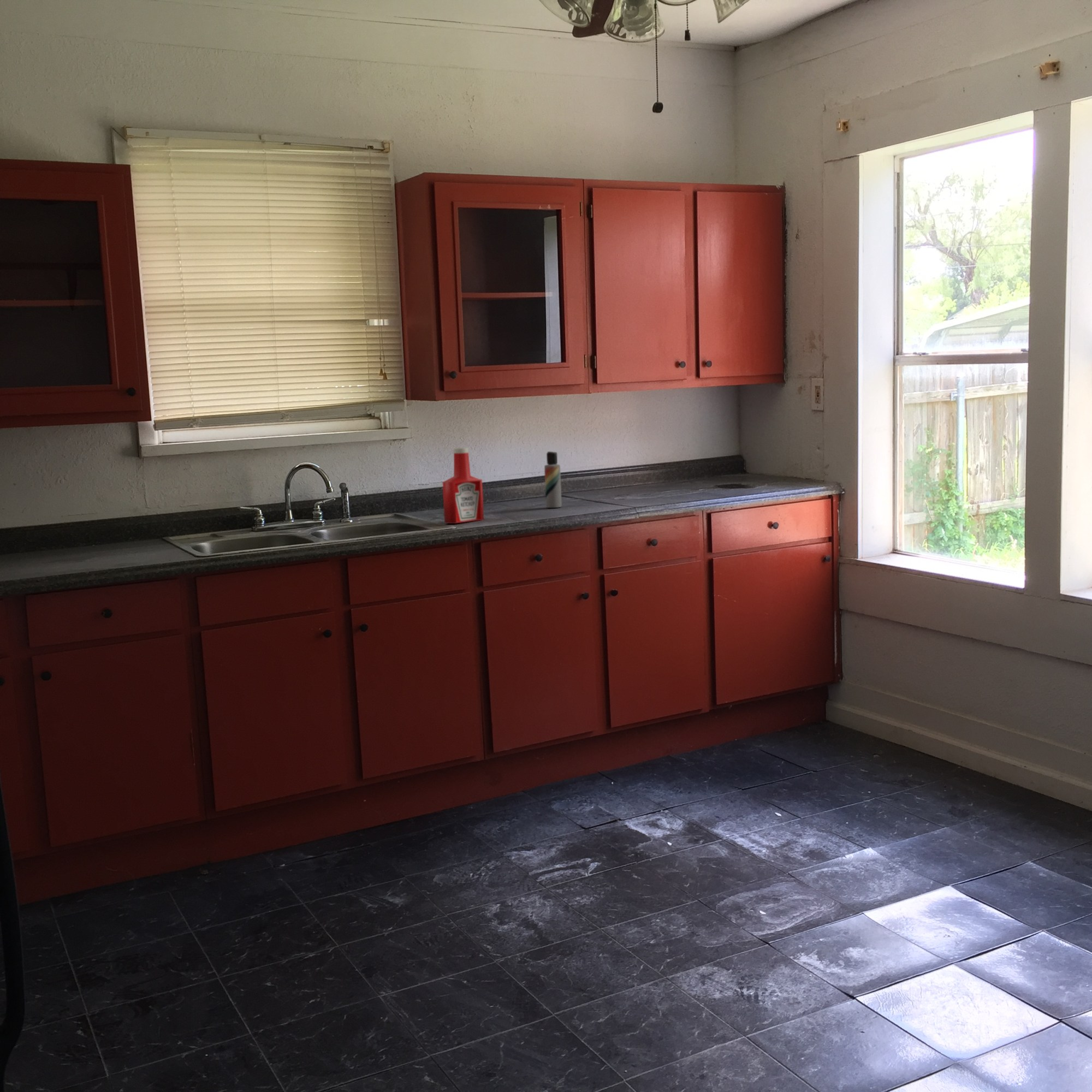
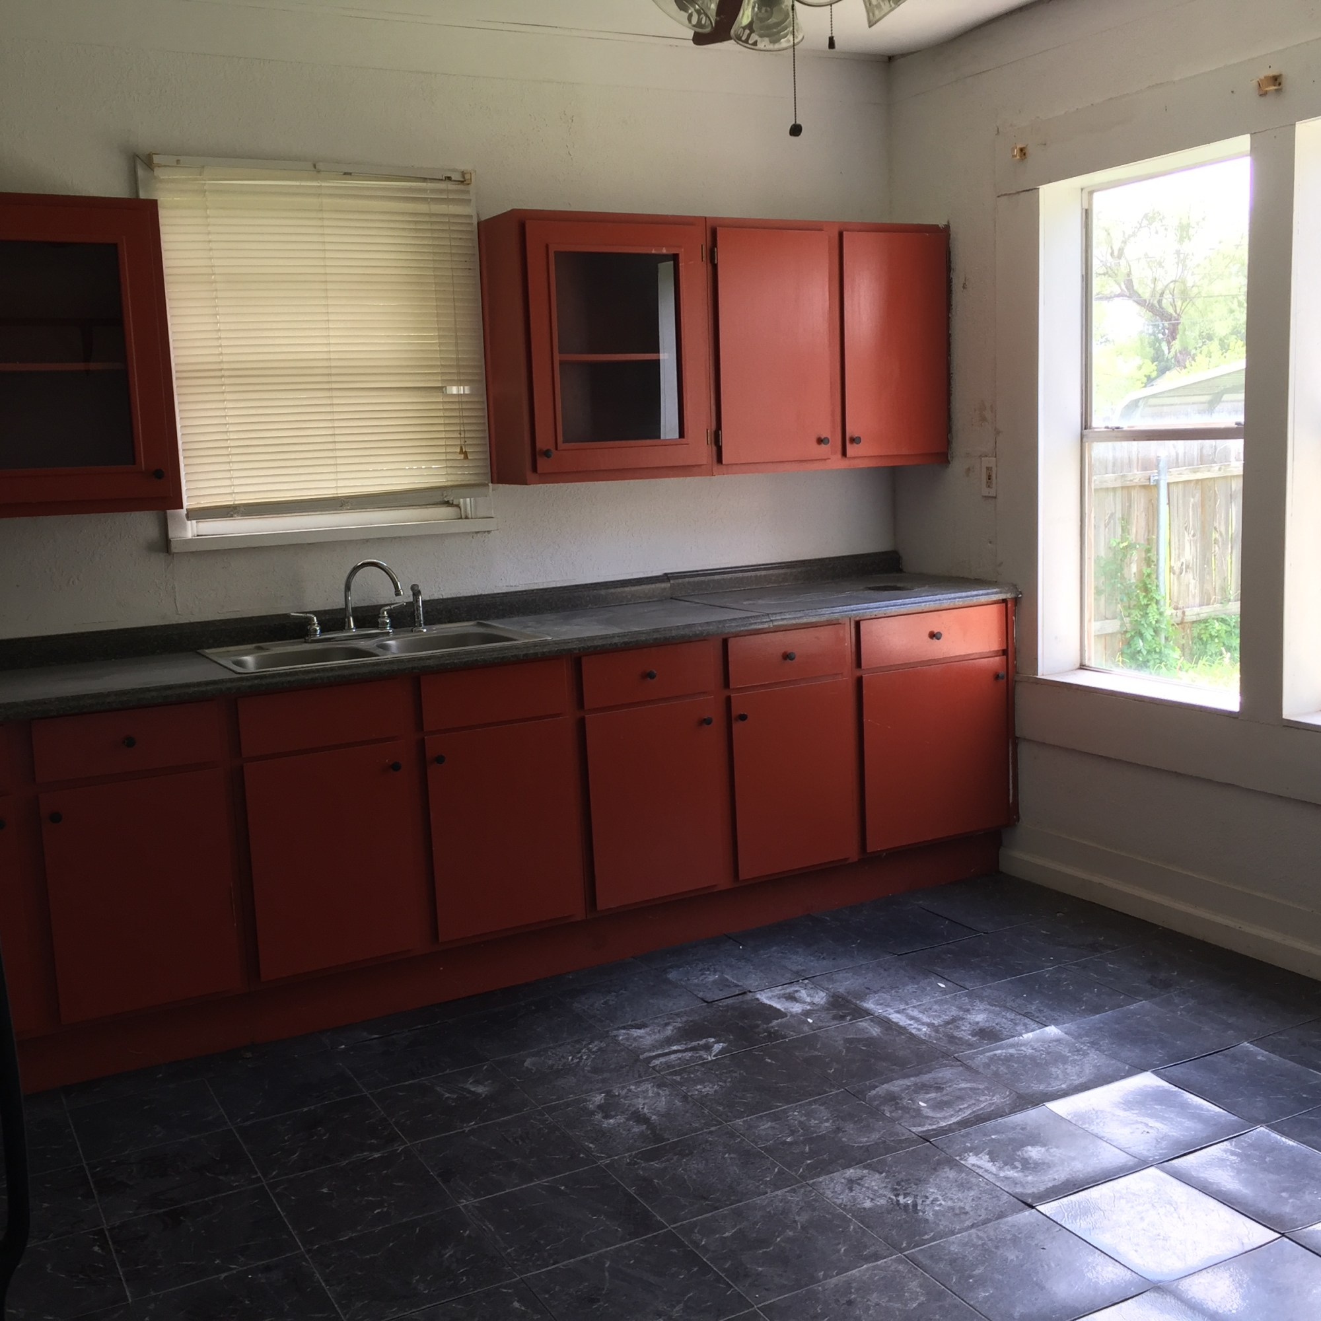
- soap bottle (462, 484)
- lotion bottle (553, 479)
